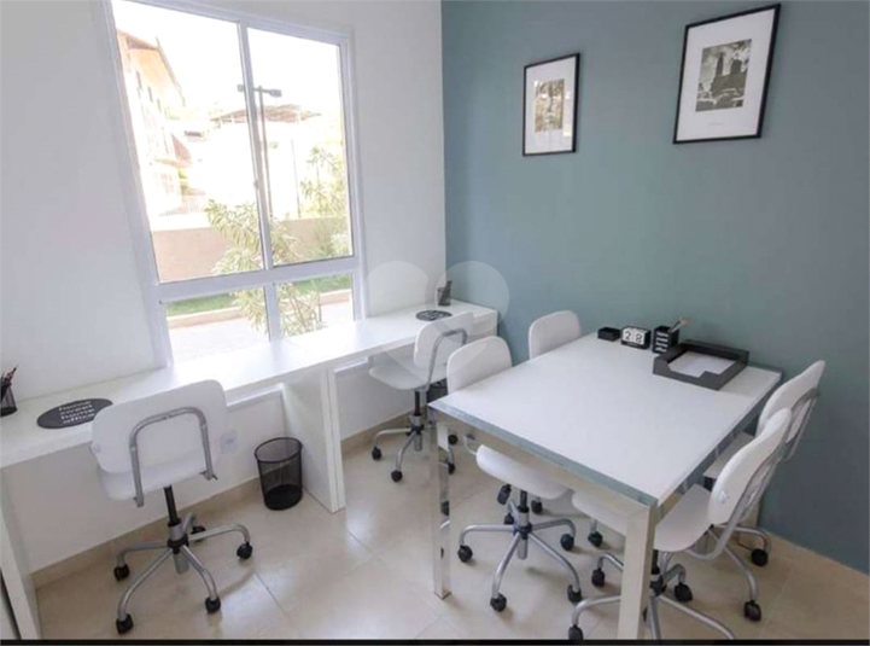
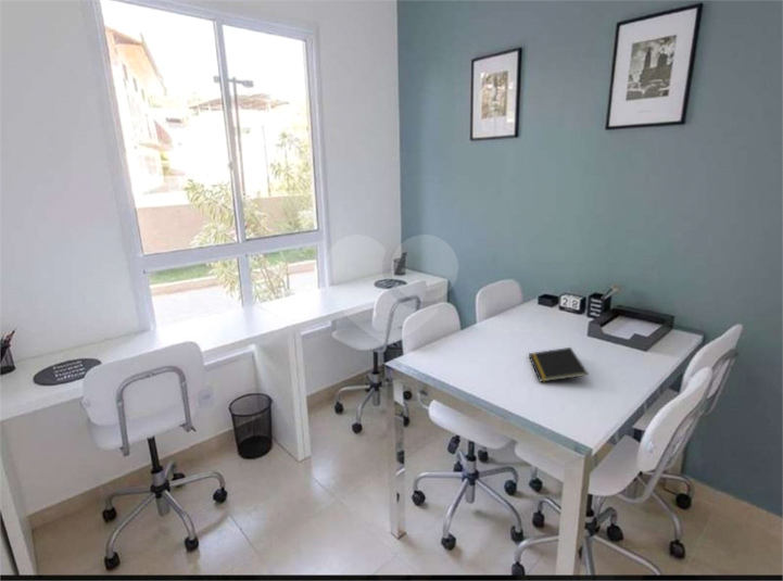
+ notepad (555, 363)
